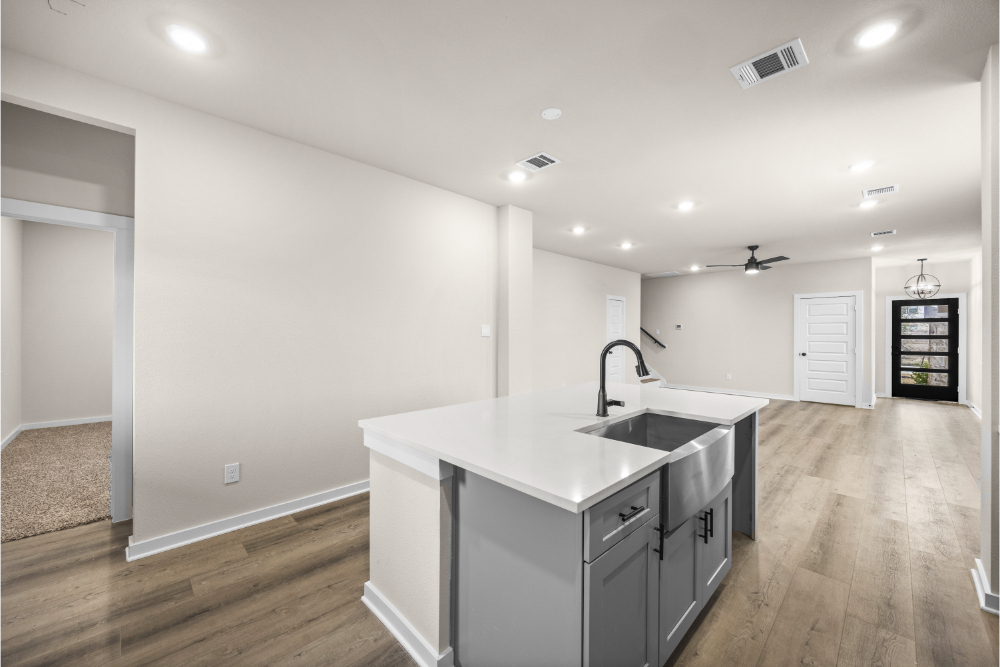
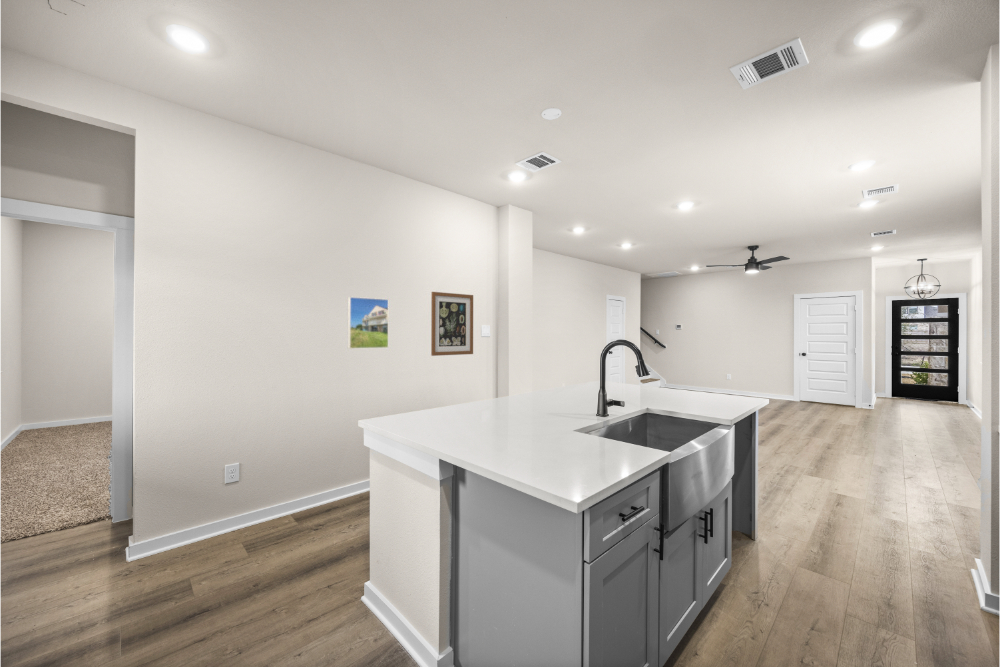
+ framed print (368, 323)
+ wall art (453, 324)
